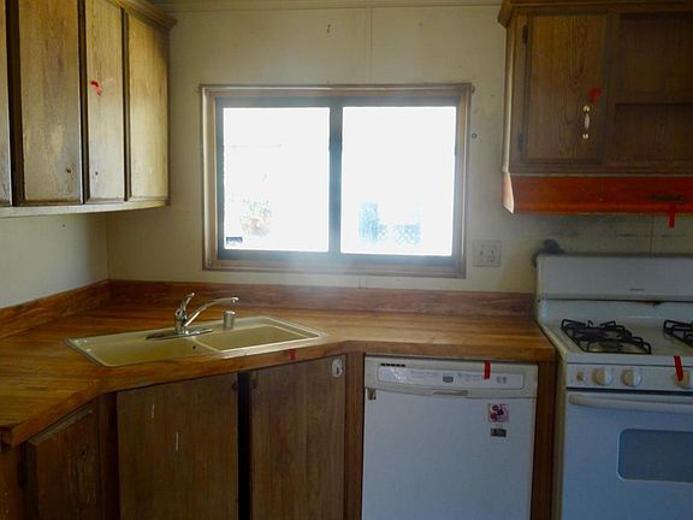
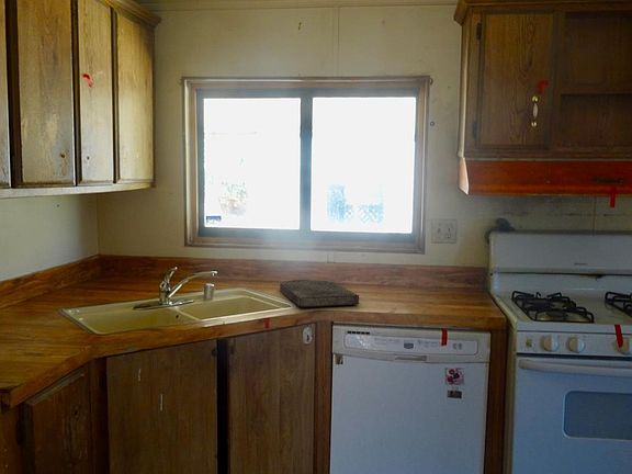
+ cutting board (314, 291)
